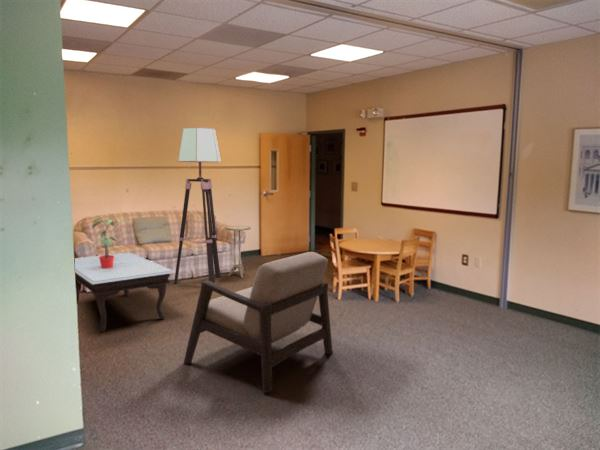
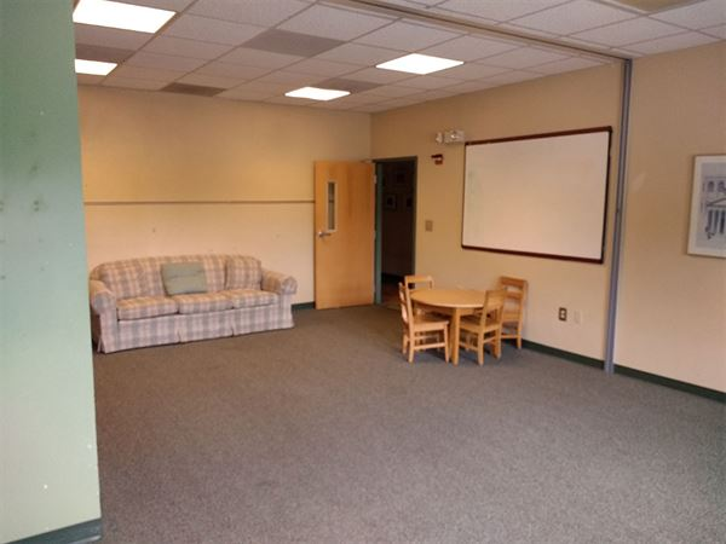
- coffee table (115, 288)
- side table (239, 251)
- floor lamp (203, 206)
- potted plant (107, 241)
- armchair (260, 306)
